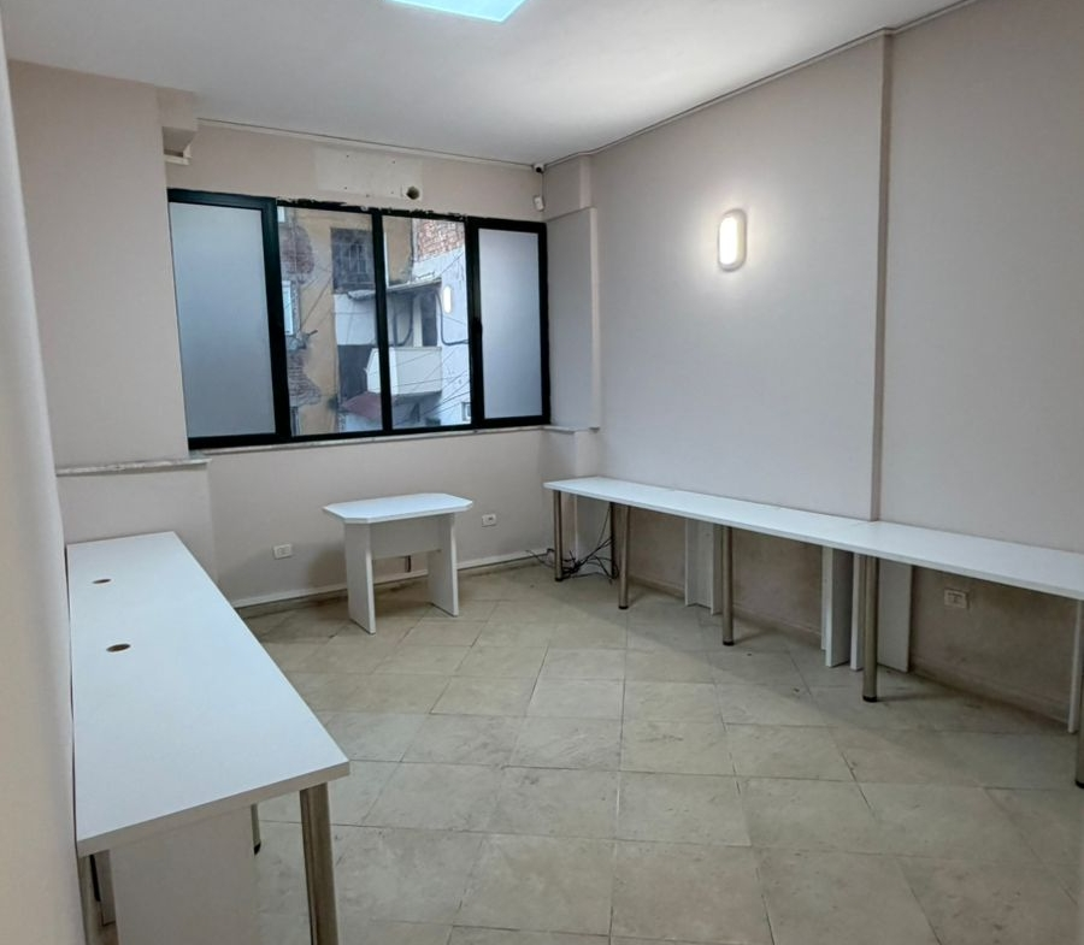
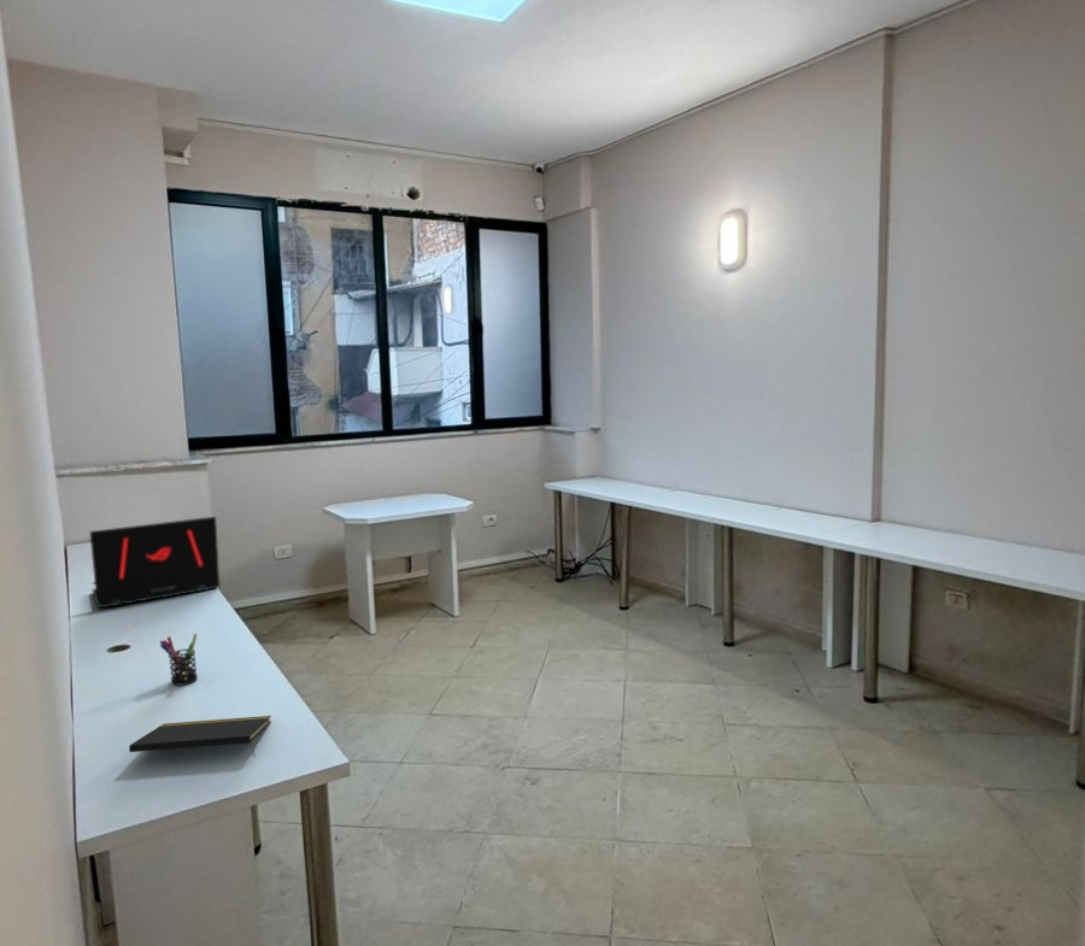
+ laptop (153, 554)
+ pen holder (182, 657)
+ notepad (204, 733)
